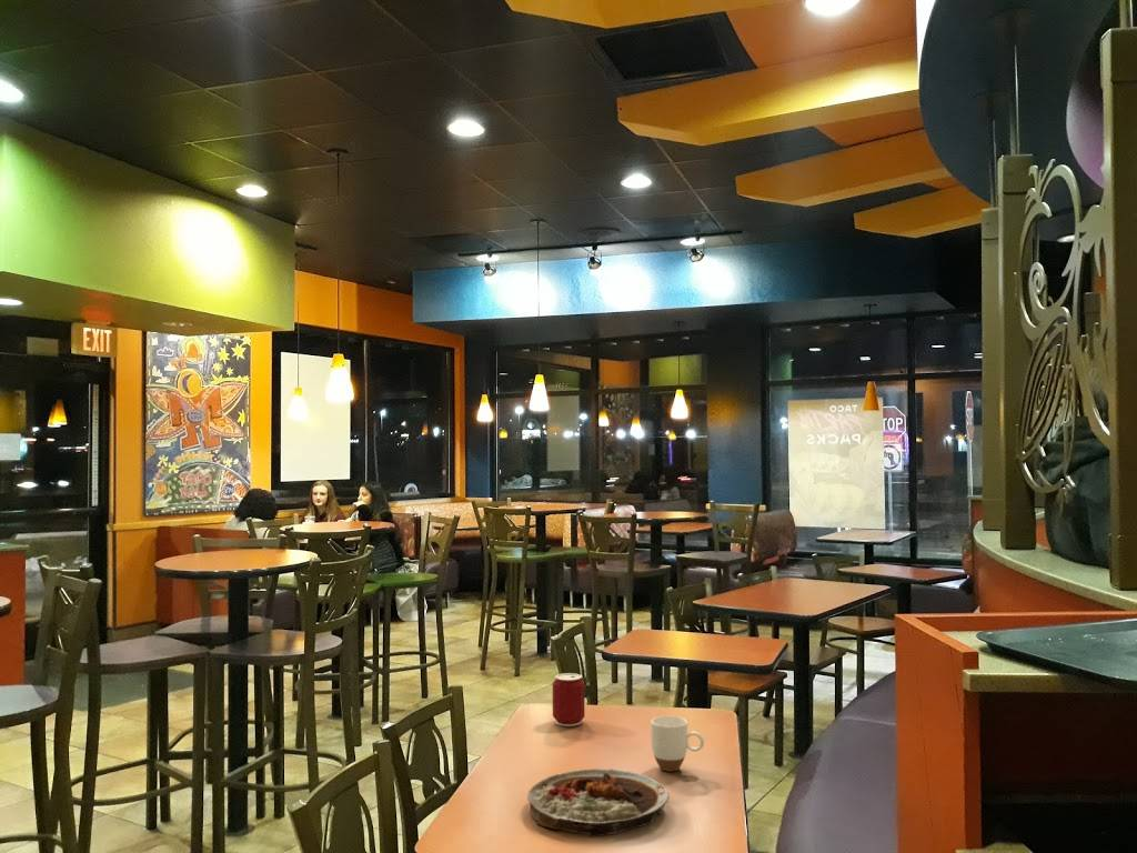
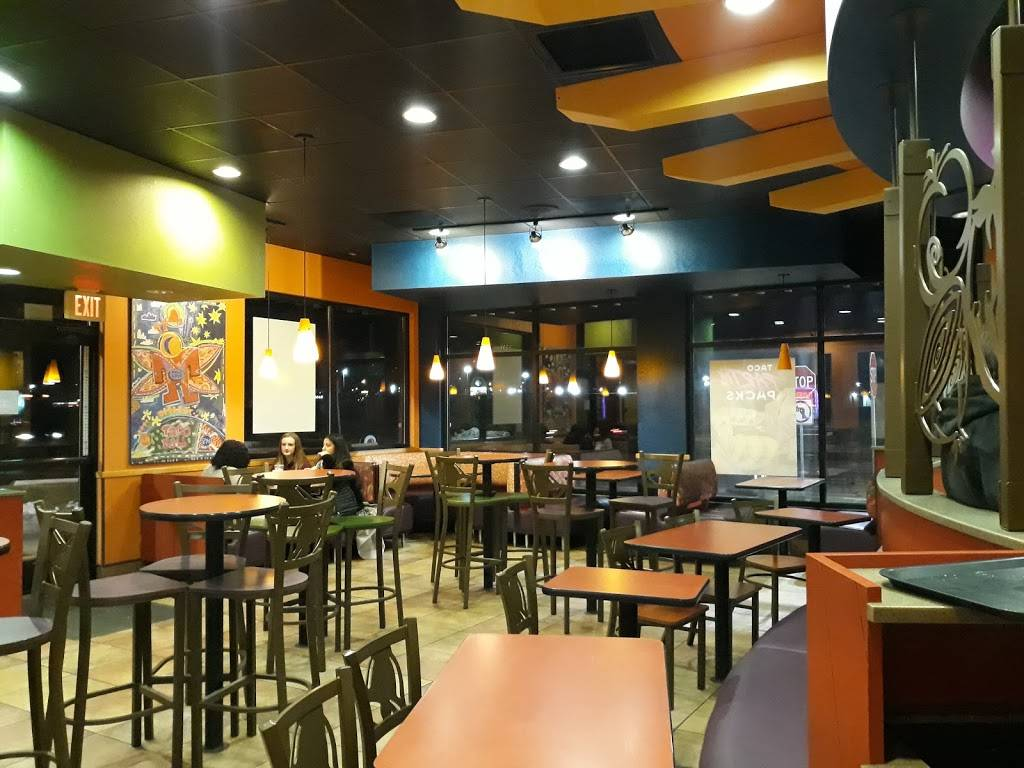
- plate (597, 794)
- mug (677, 745)
- can (568, 699)
